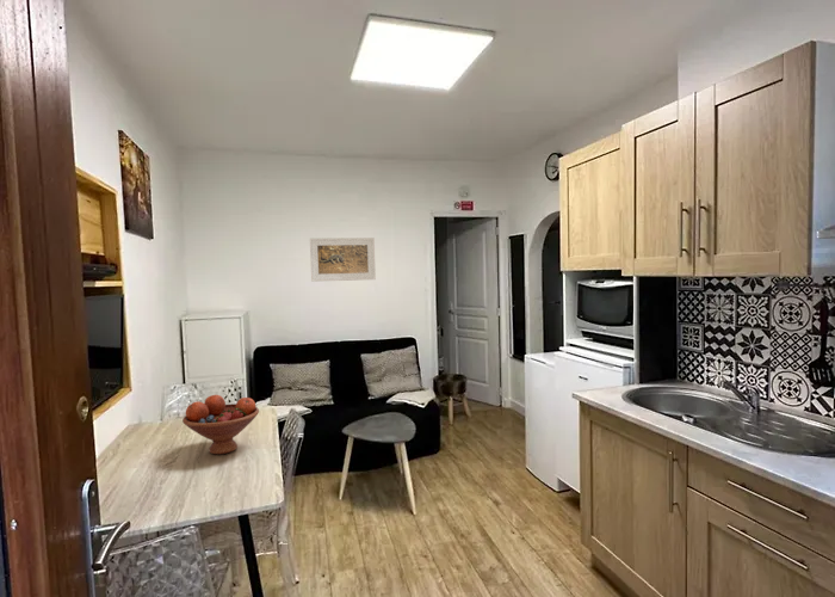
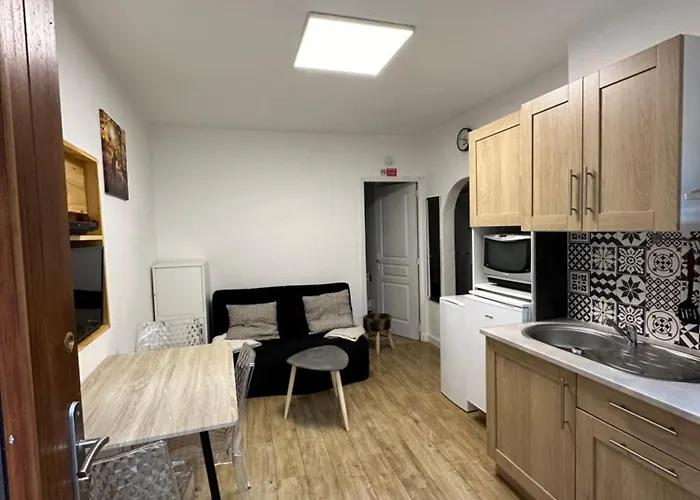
- fruit bowl (222, 424)
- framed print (342, 259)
